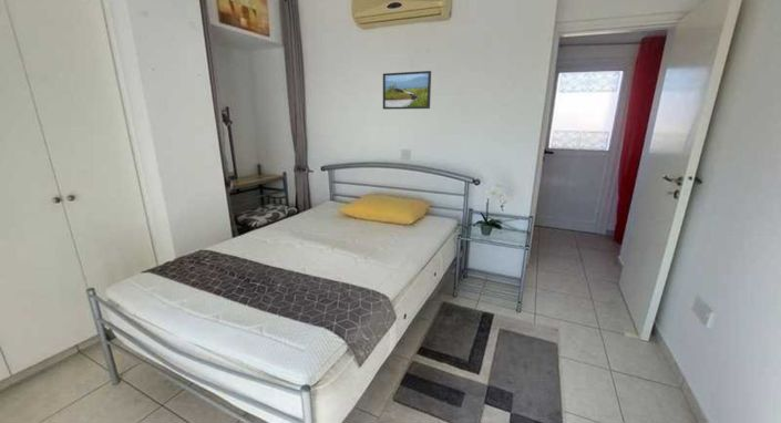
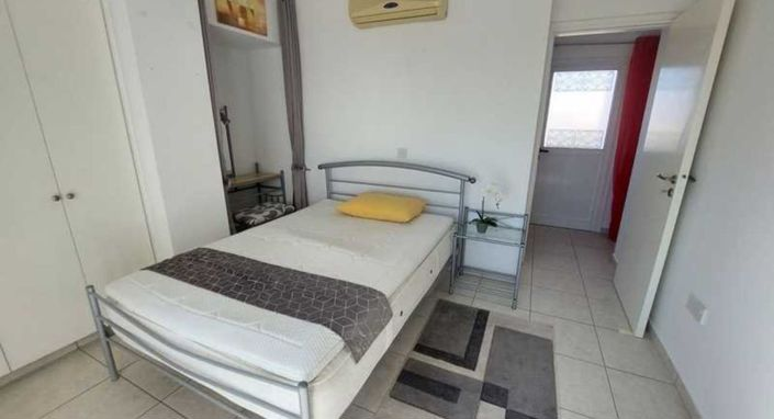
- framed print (405, 91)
